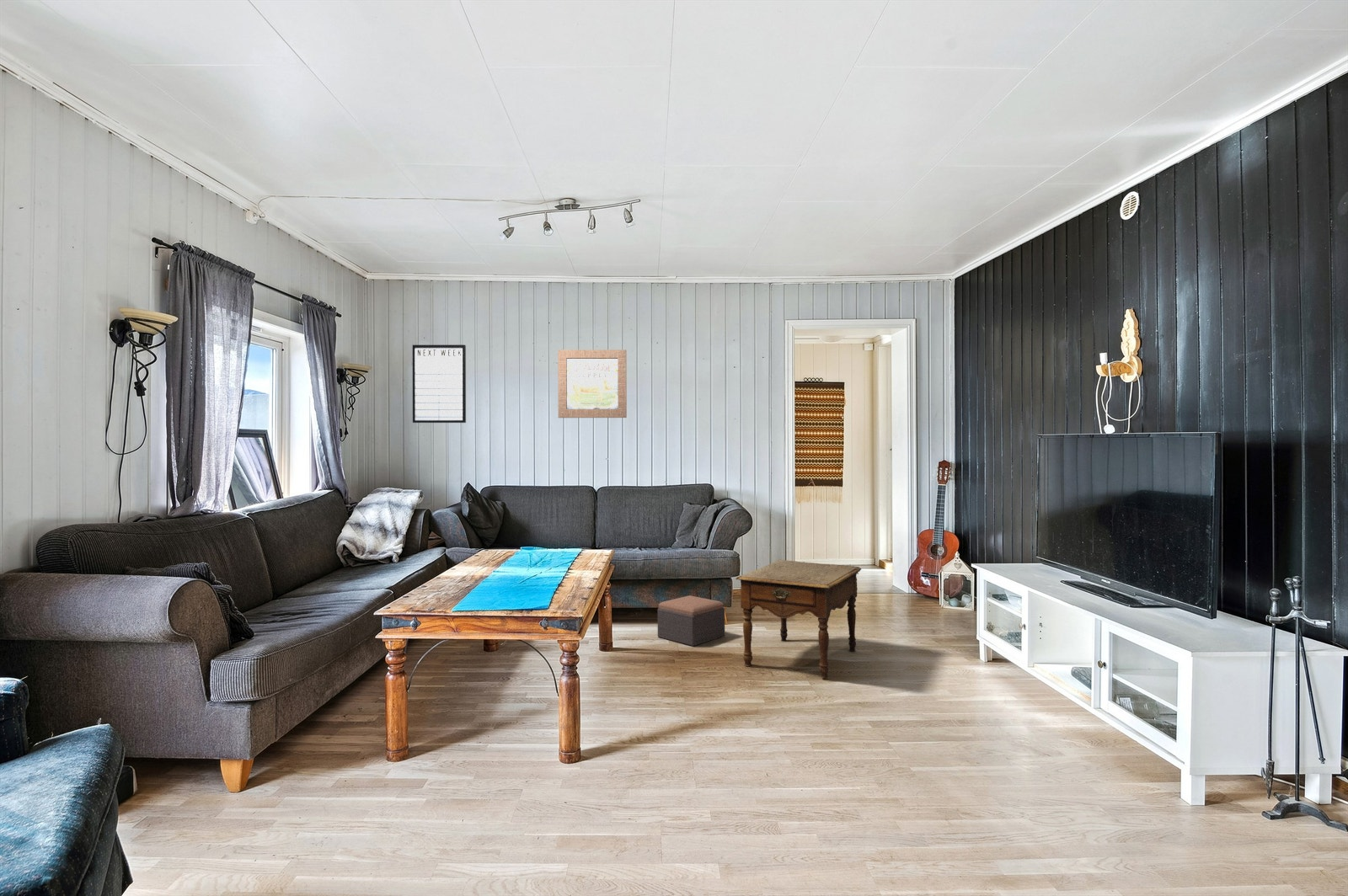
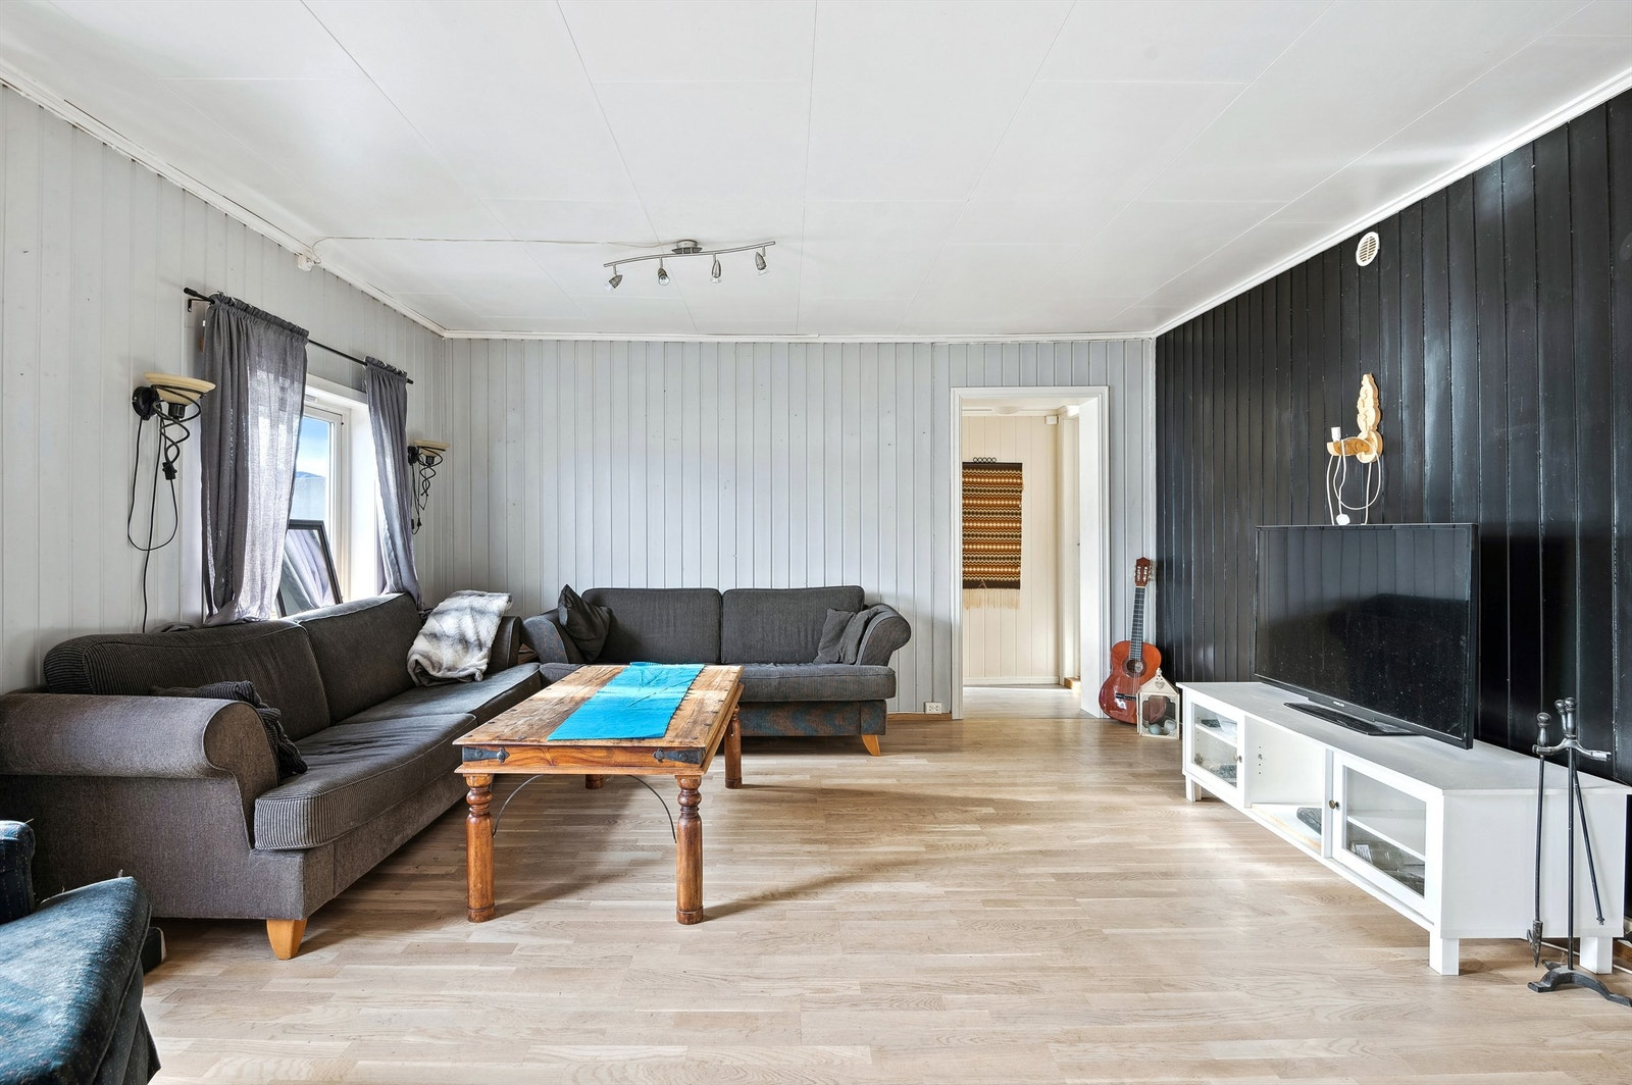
- writing board (439, 383)
- footstool (691, 618)
- side table (801, 614)
- wall art (592, 383)
